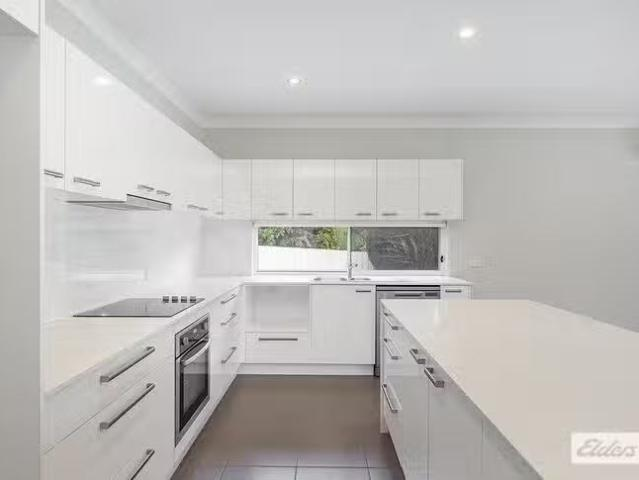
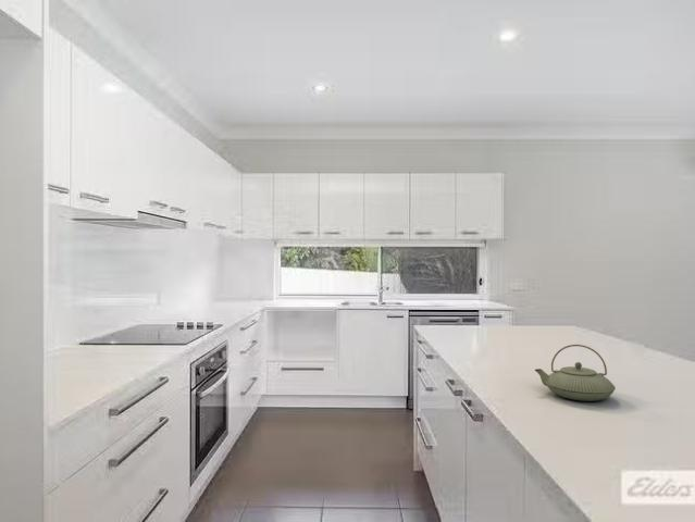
+ teapot (573, 370)
